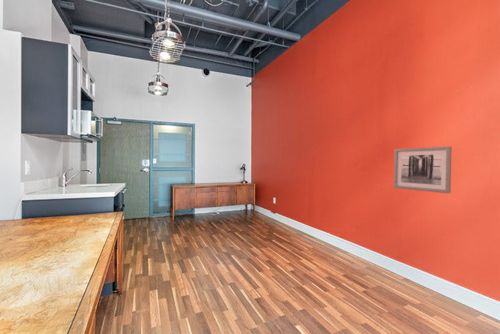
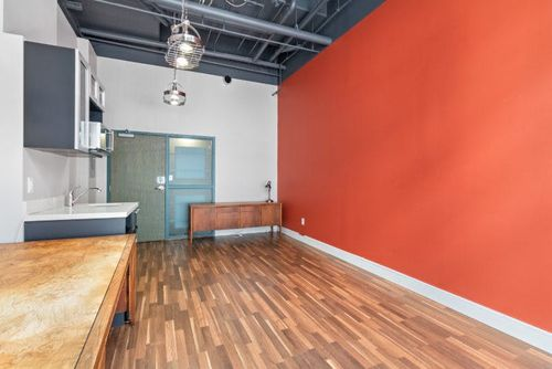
- wall art (419, 169)
